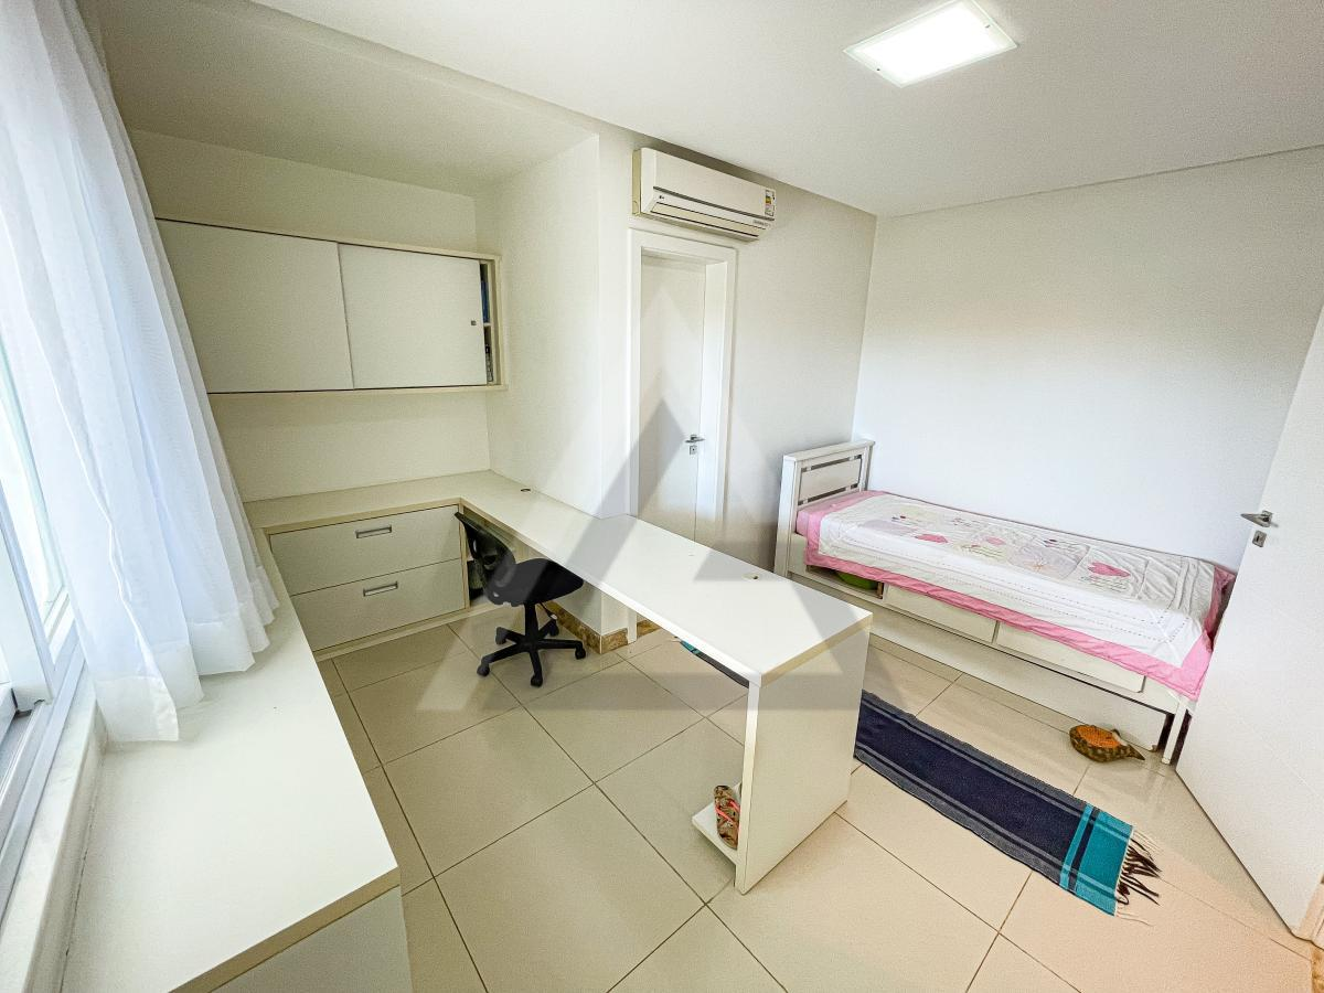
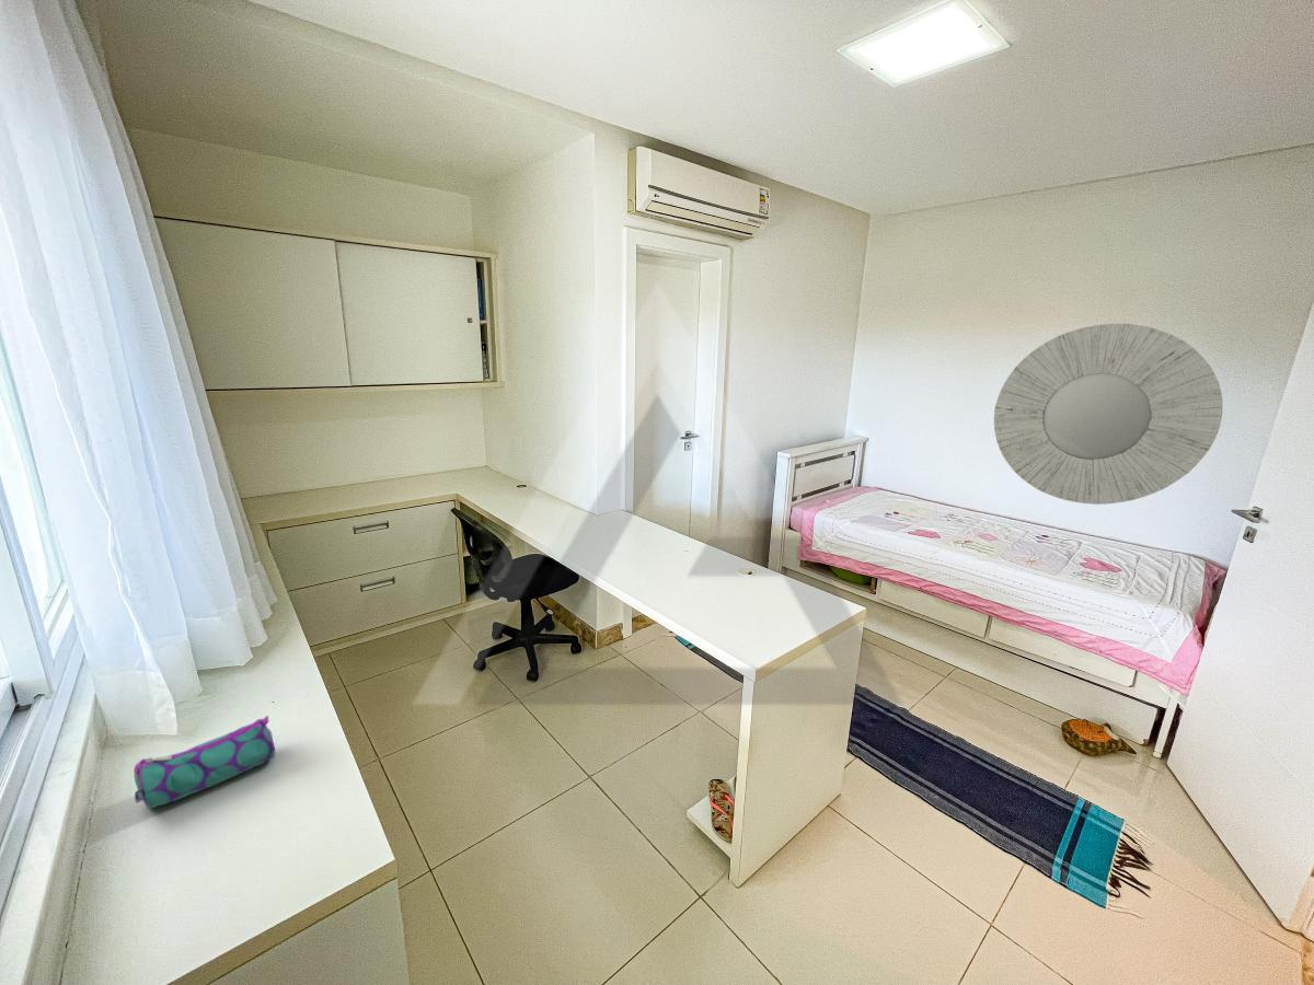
+ mirror (1094, 416)
+ pencil case (208, 760)
